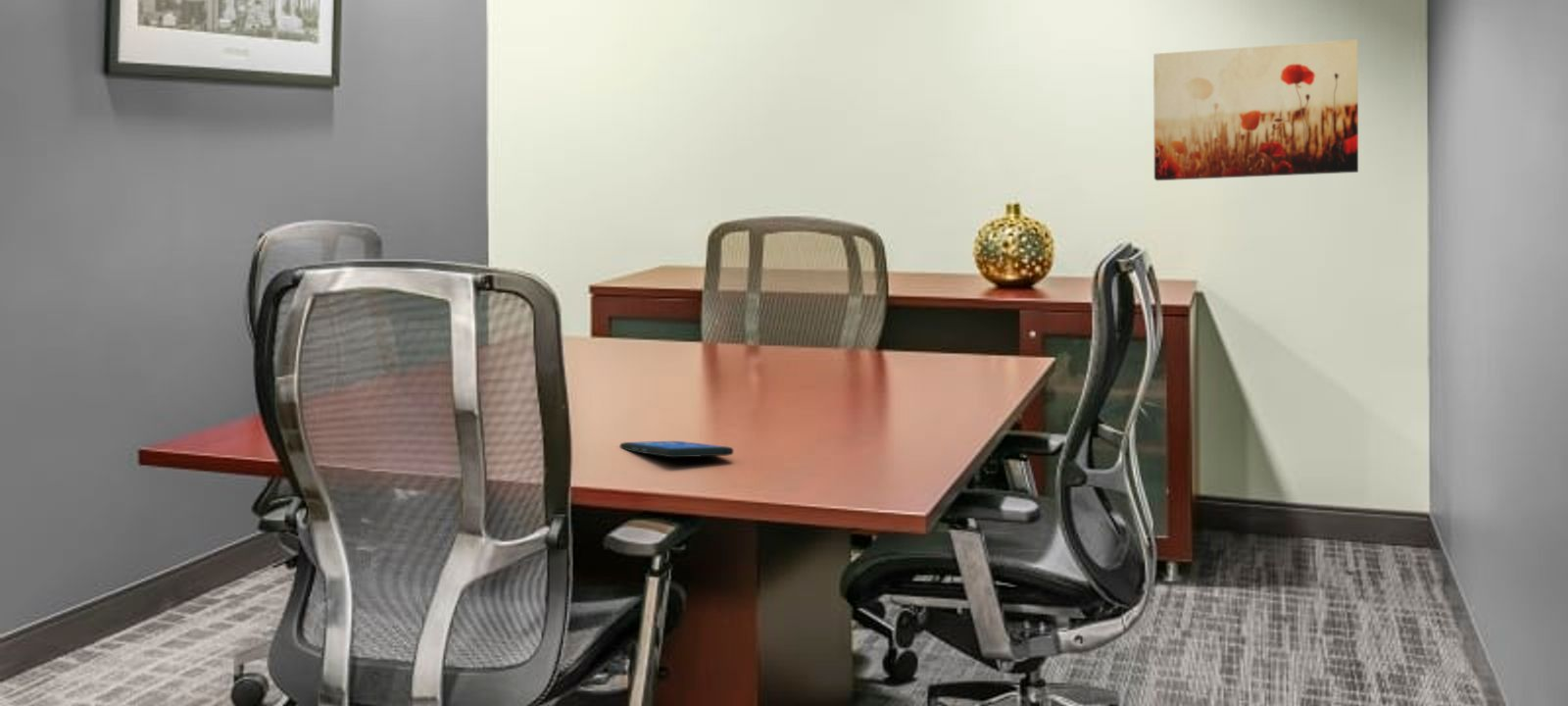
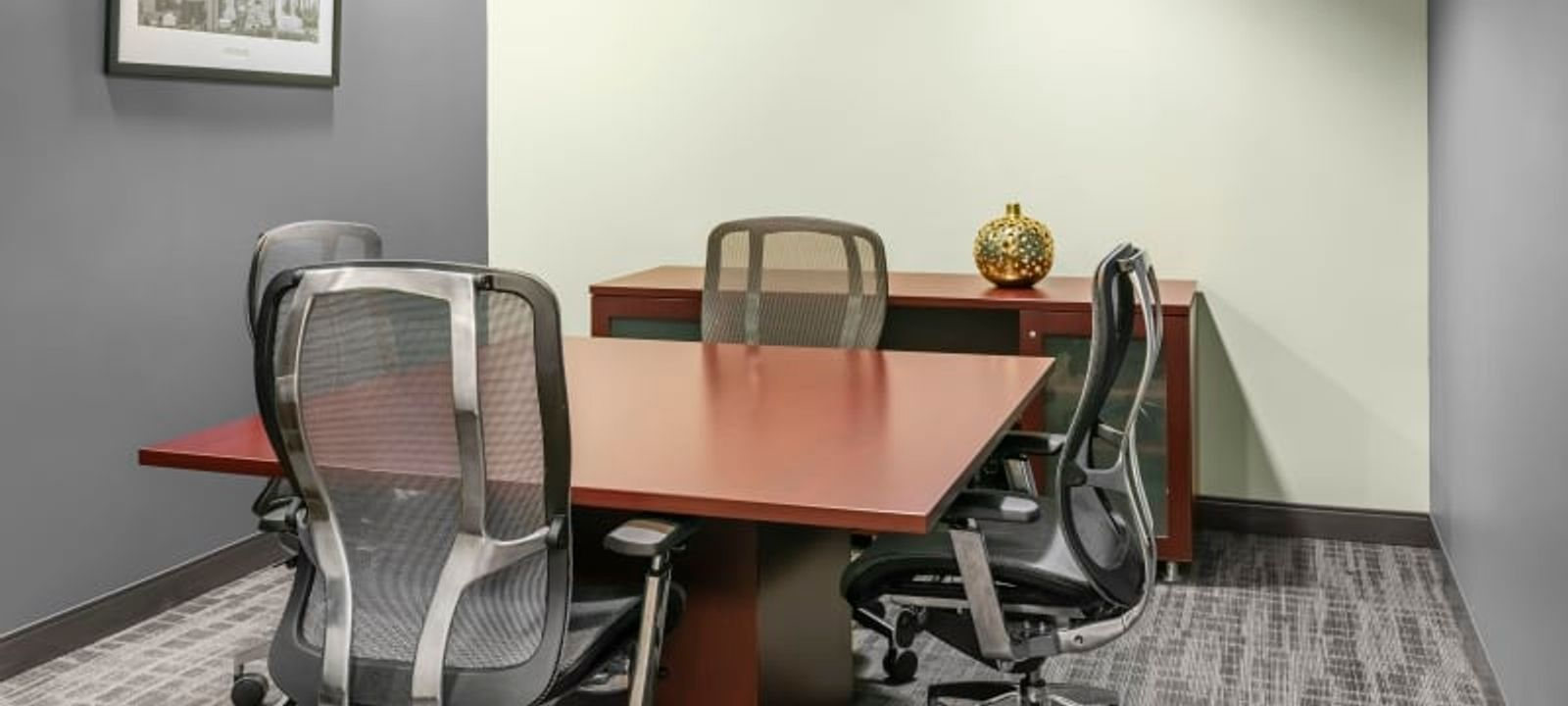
- wall art (1253, 112)
- smartphone (674, 448)
